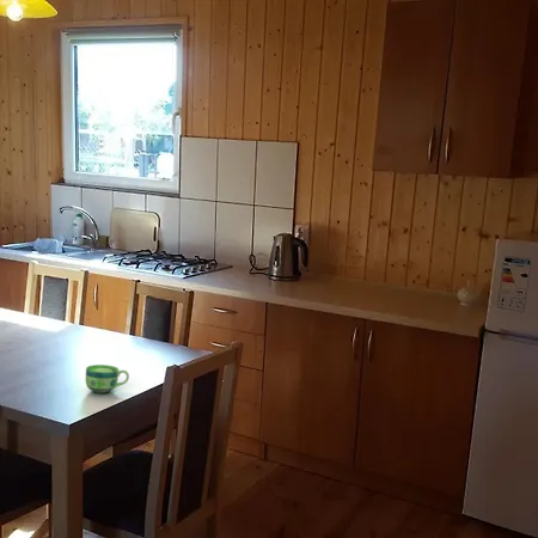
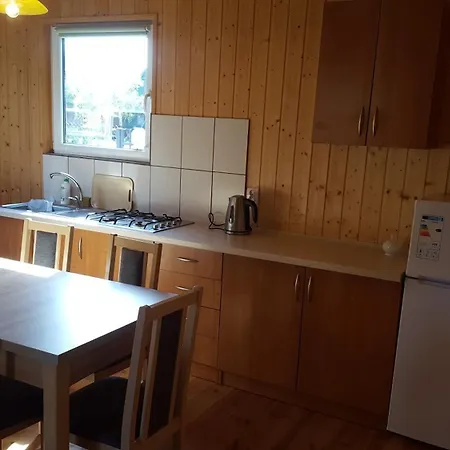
- cup (106, 378)
